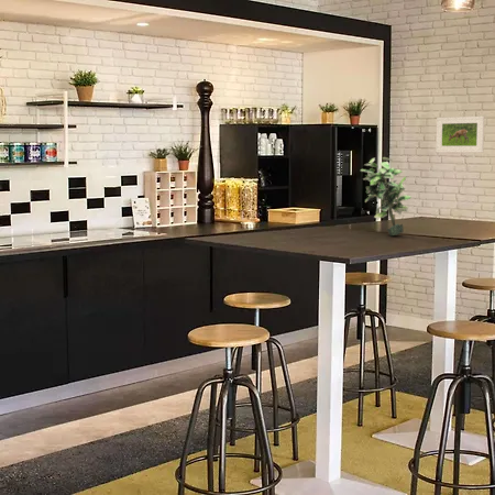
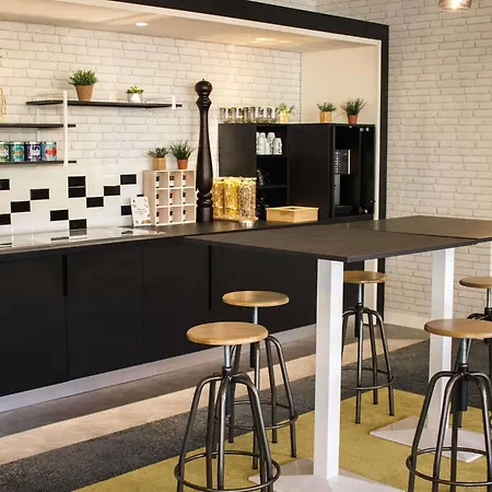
- potted plant (385, 196)
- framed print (459, 134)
